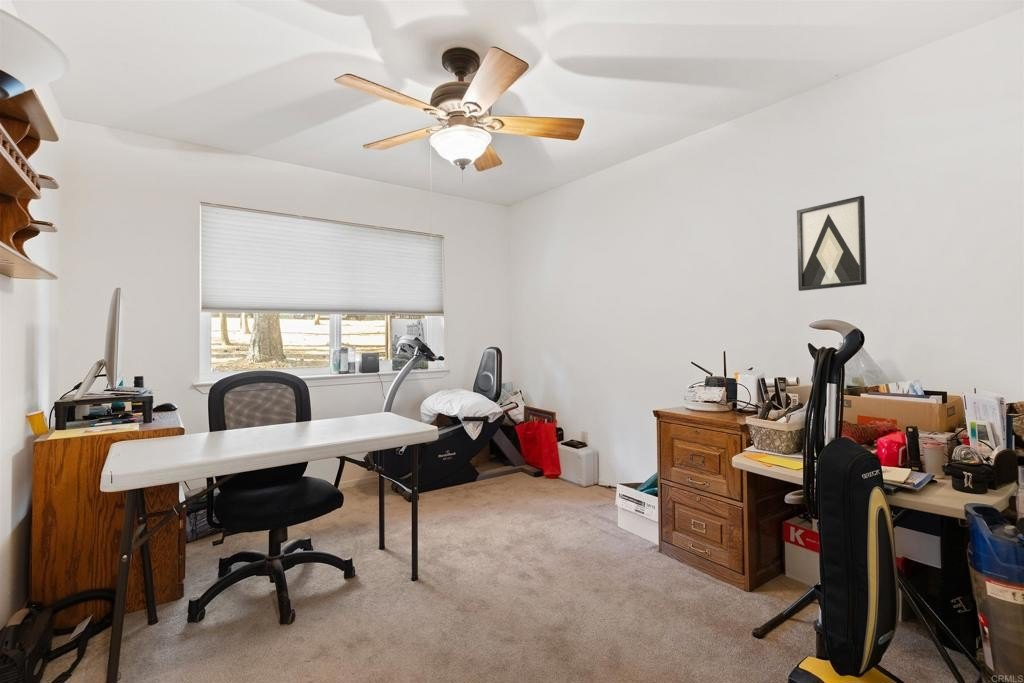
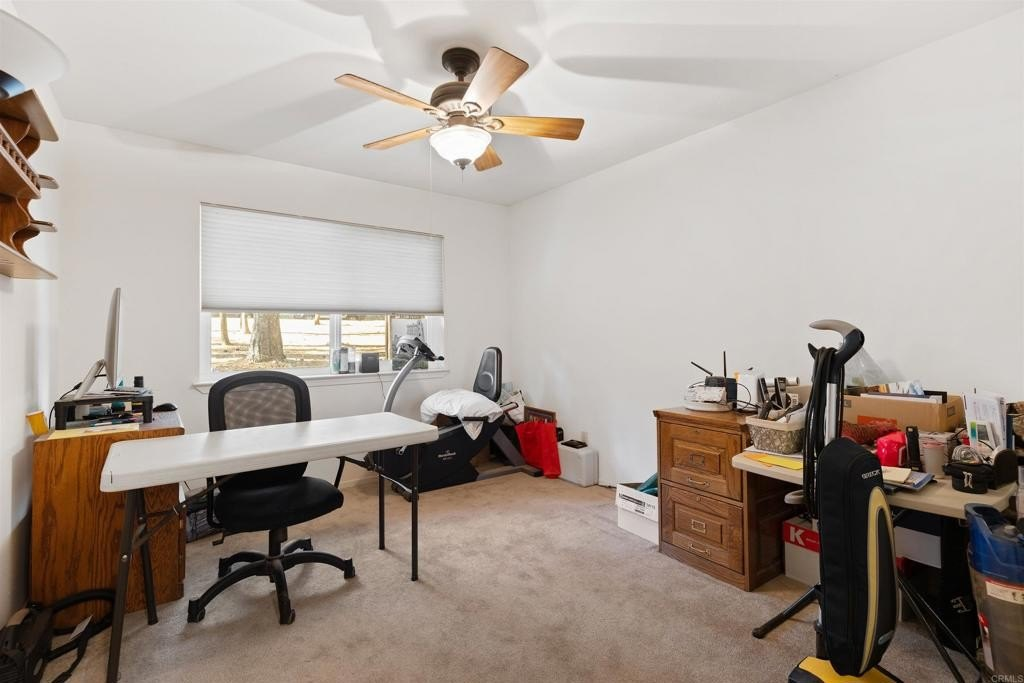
- wall art (829, 245)
